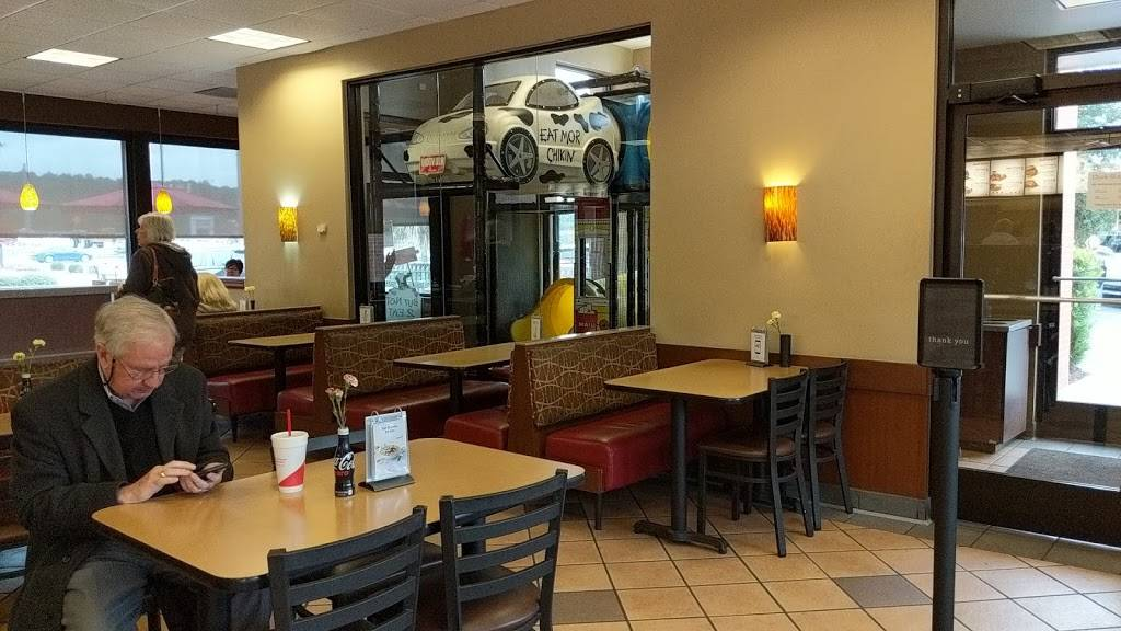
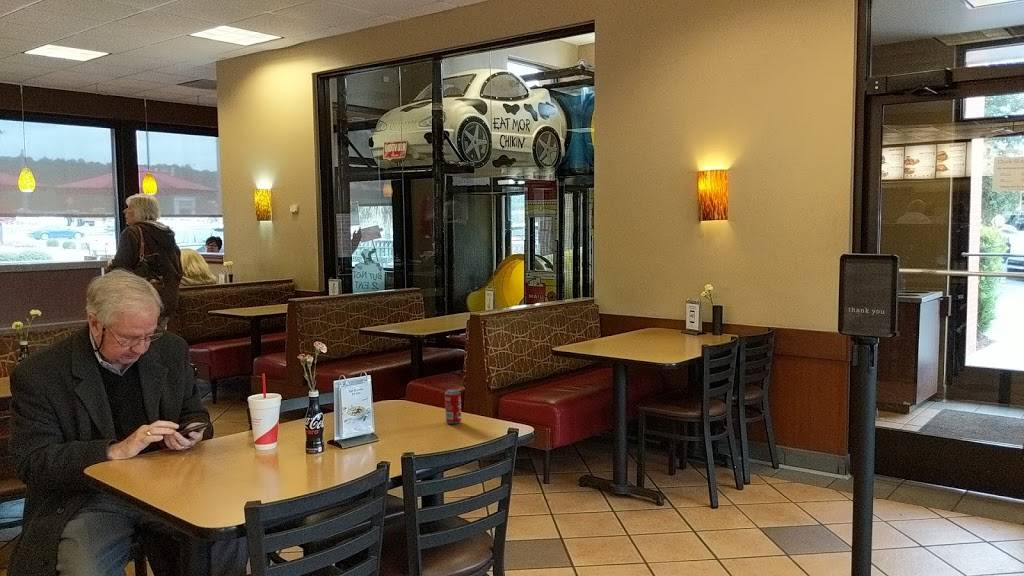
+ beverage can (453, 406)
